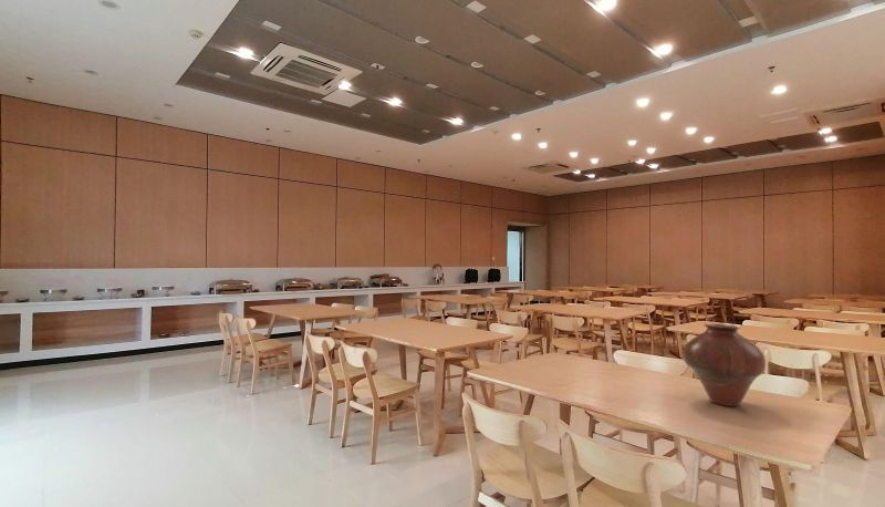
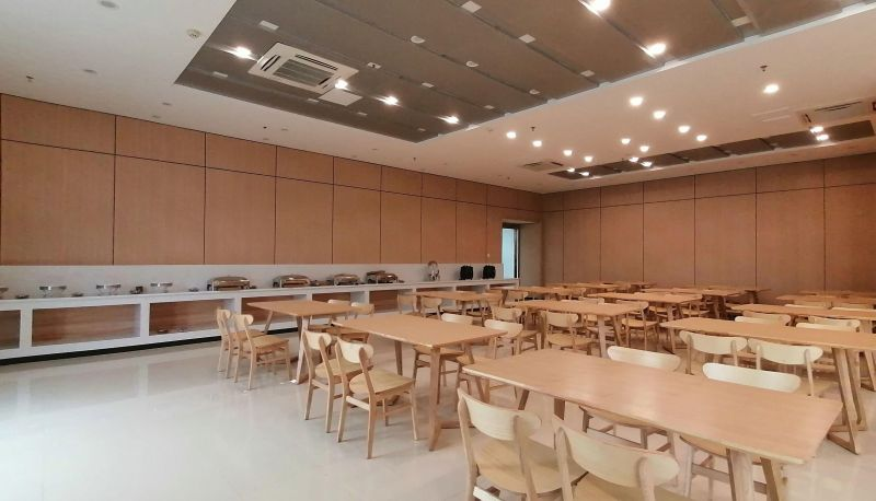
- vase (722, 363)
